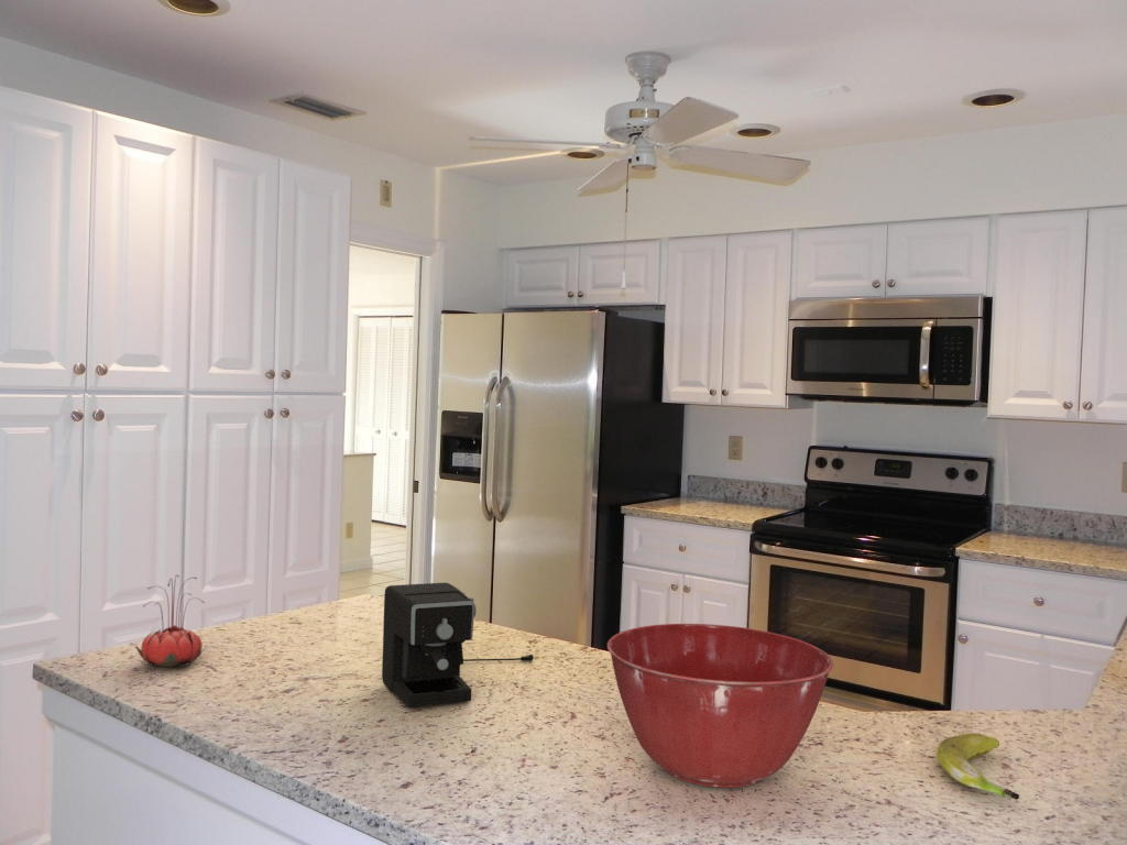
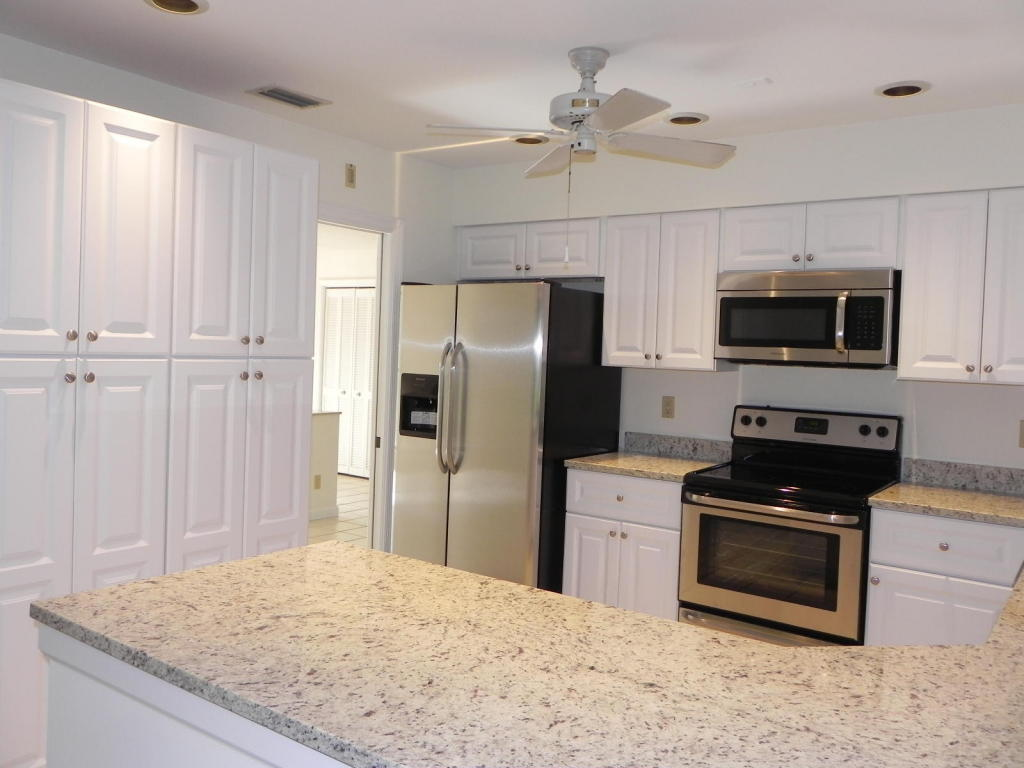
- banana (971, 758)
- flower (172, 618)
- coffee maker (472, 633)
- mixing bowl (715, 706)
